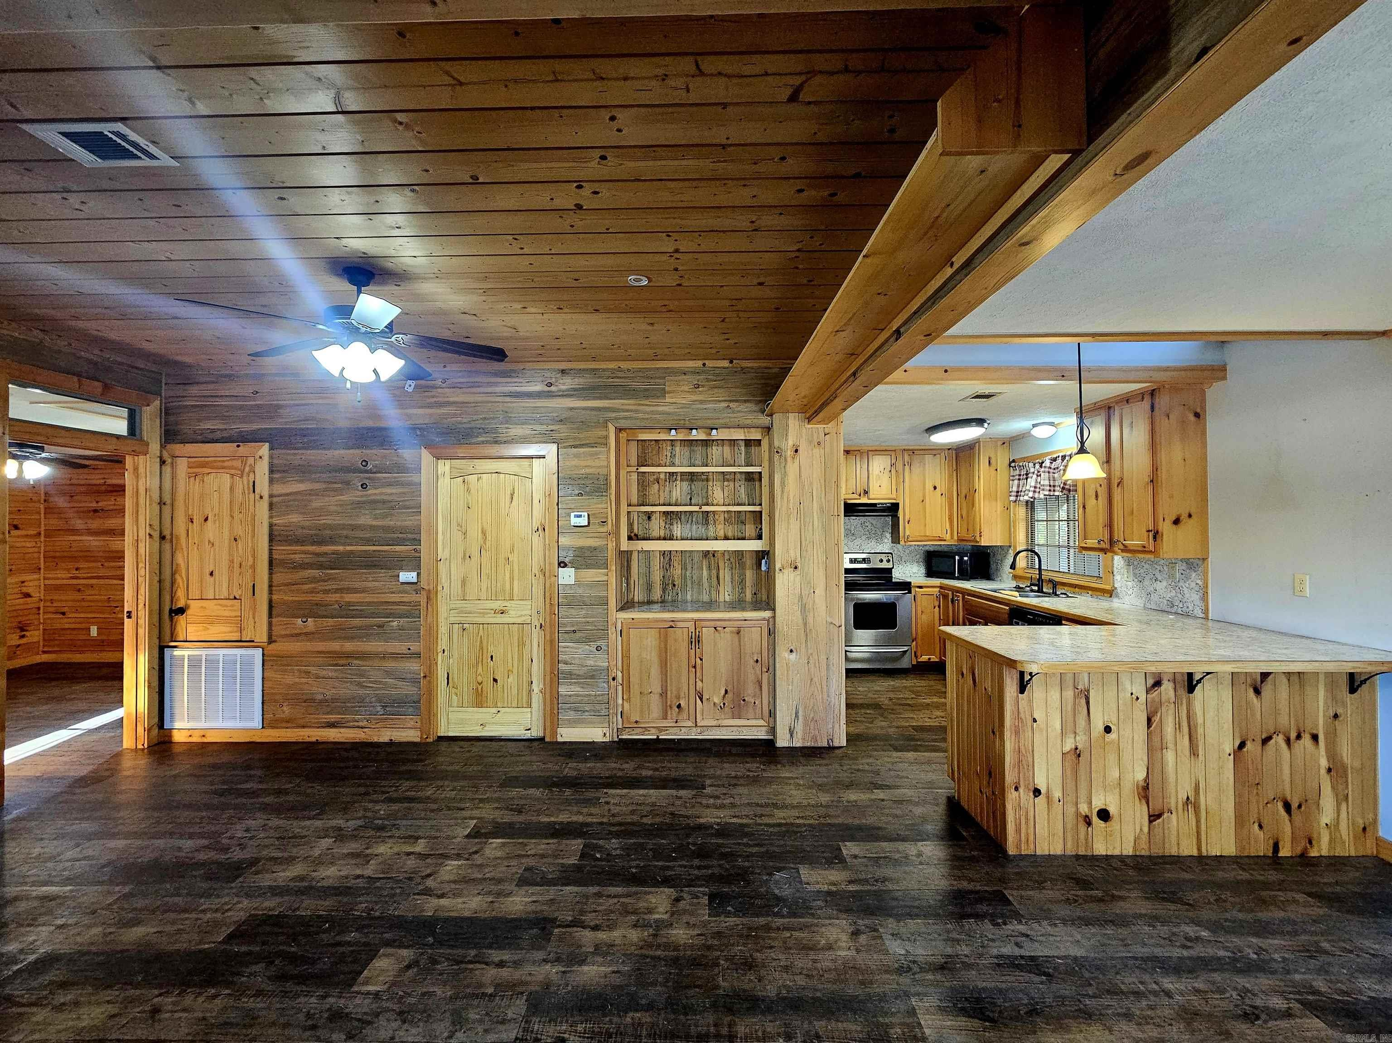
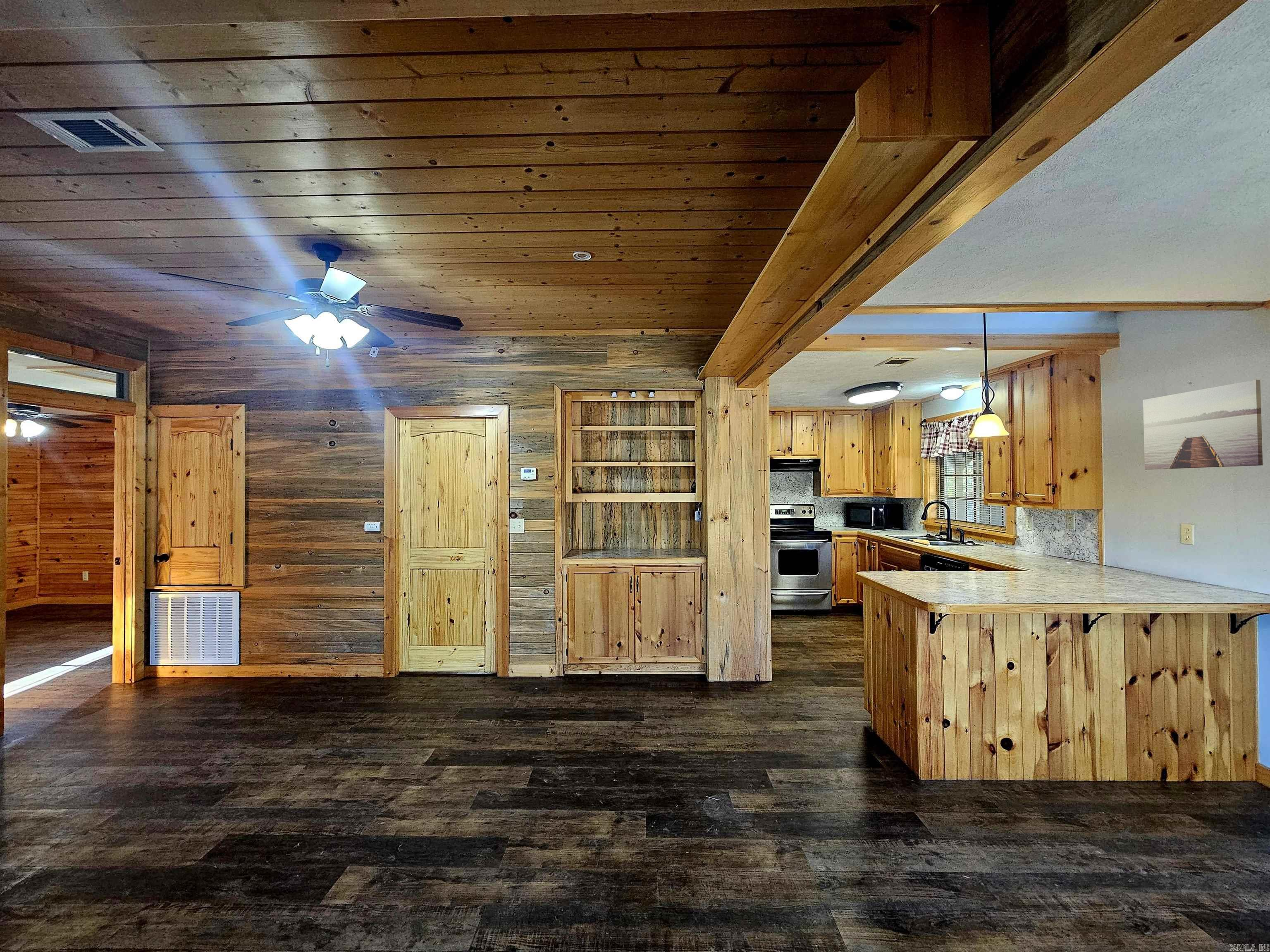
+ wall art (1196, 429)
